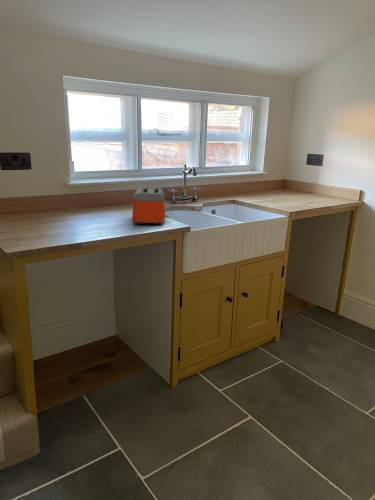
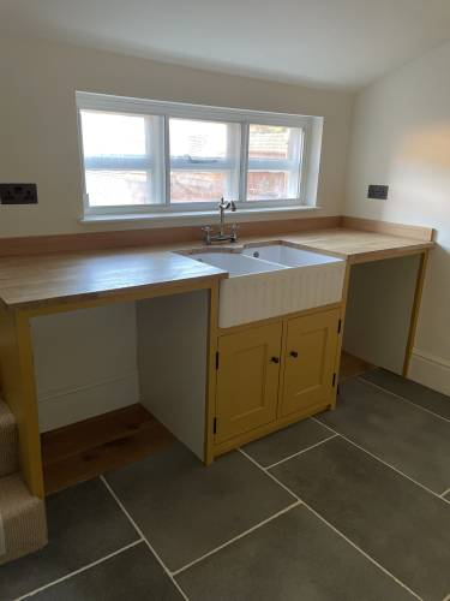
- toaster (149, 205)
